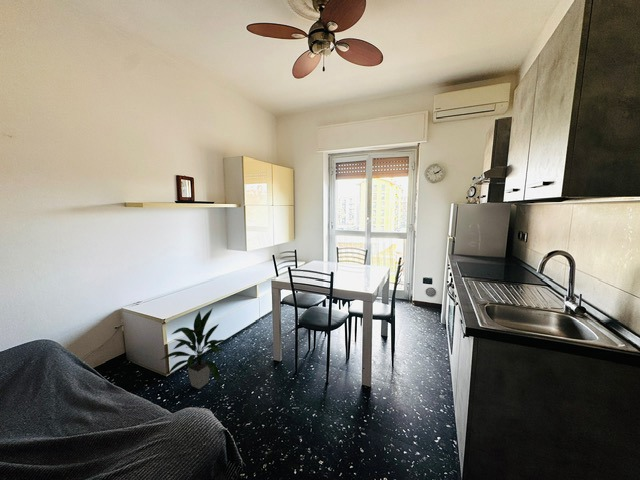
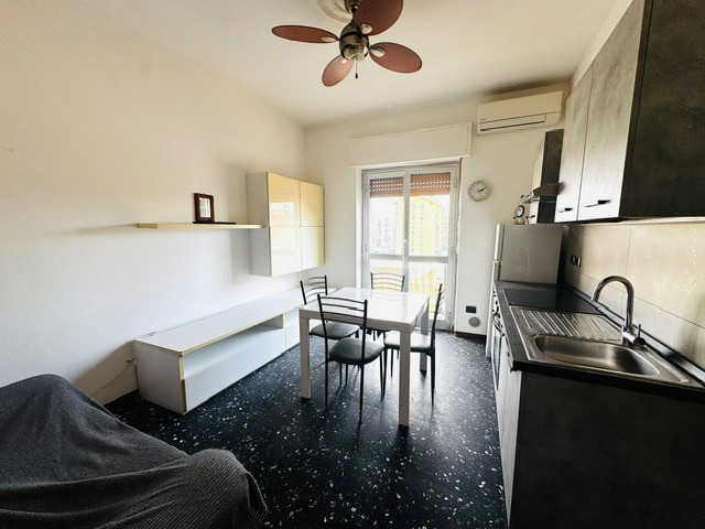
- indoor plant (198, 350)
